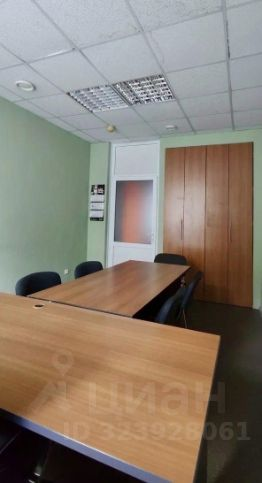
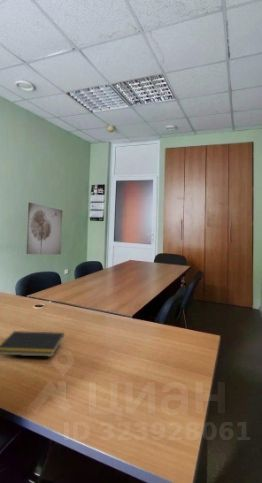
+ notepad (31, 342)
+ wall art (45, 230)
